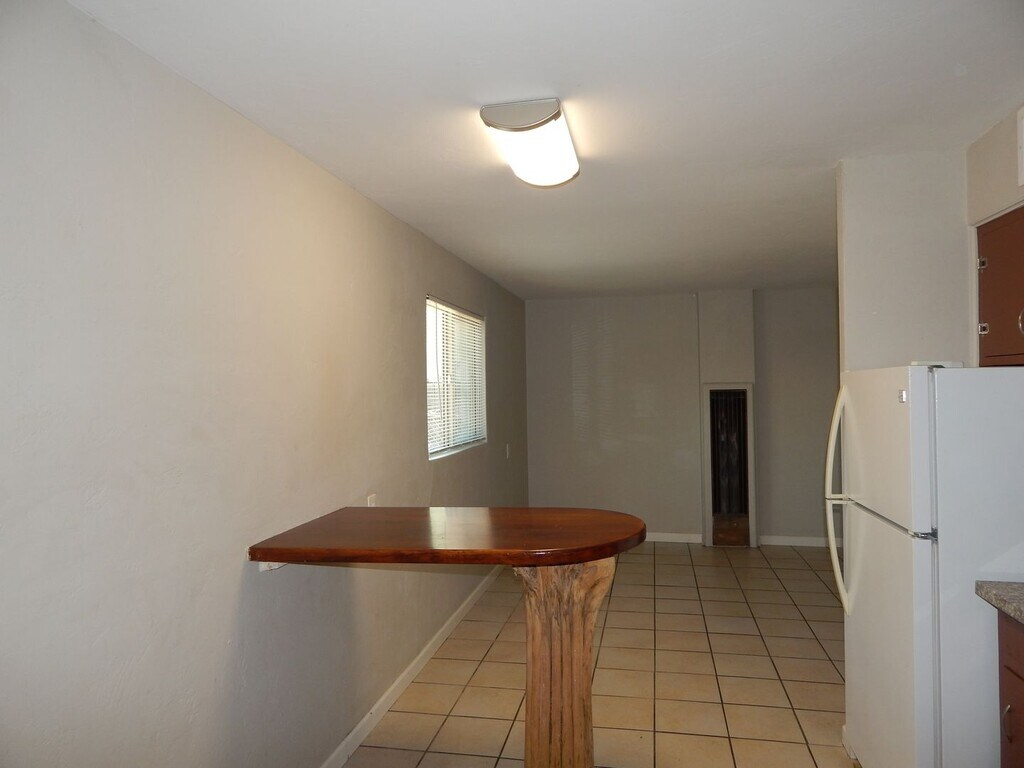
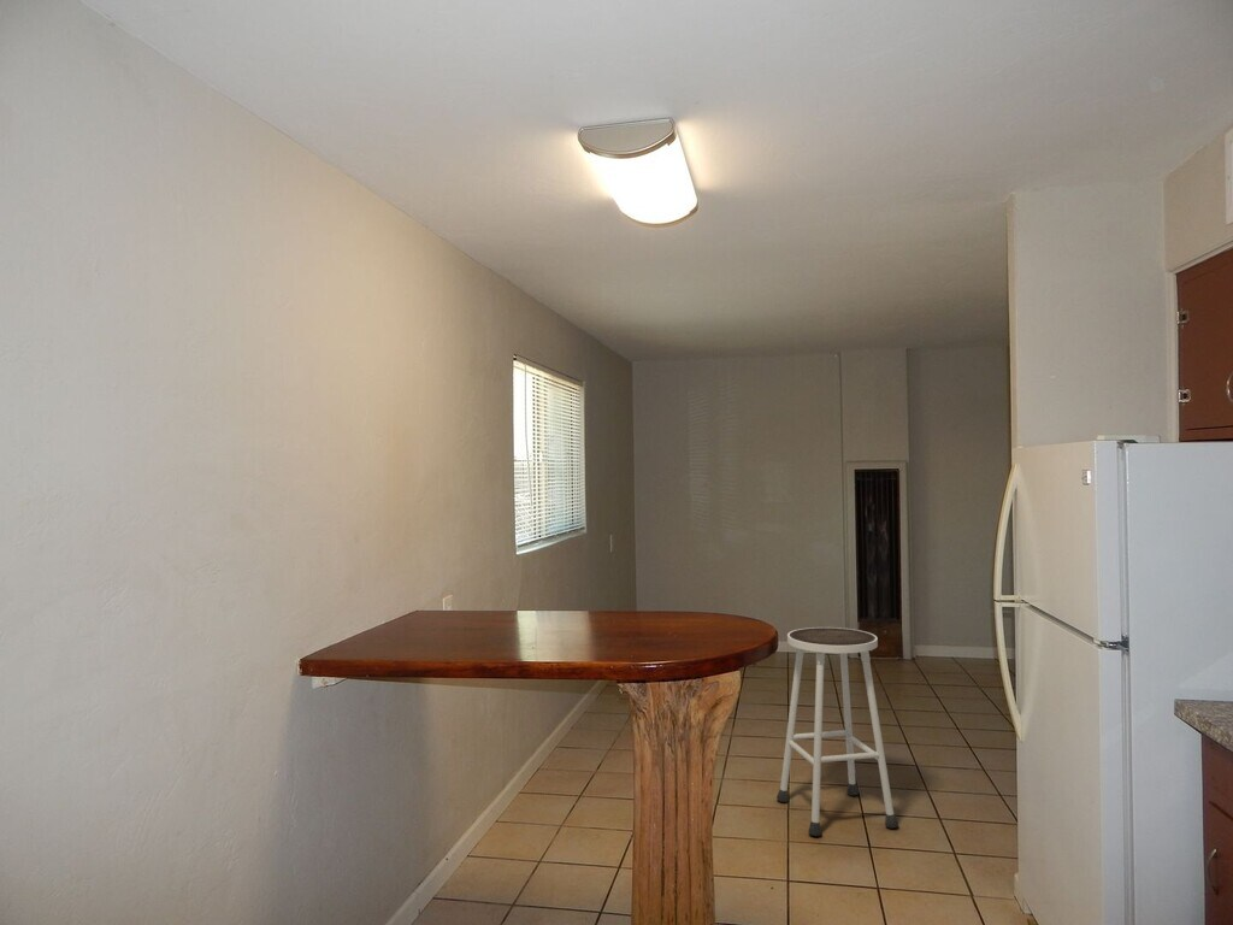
+ stool (833, 731)
